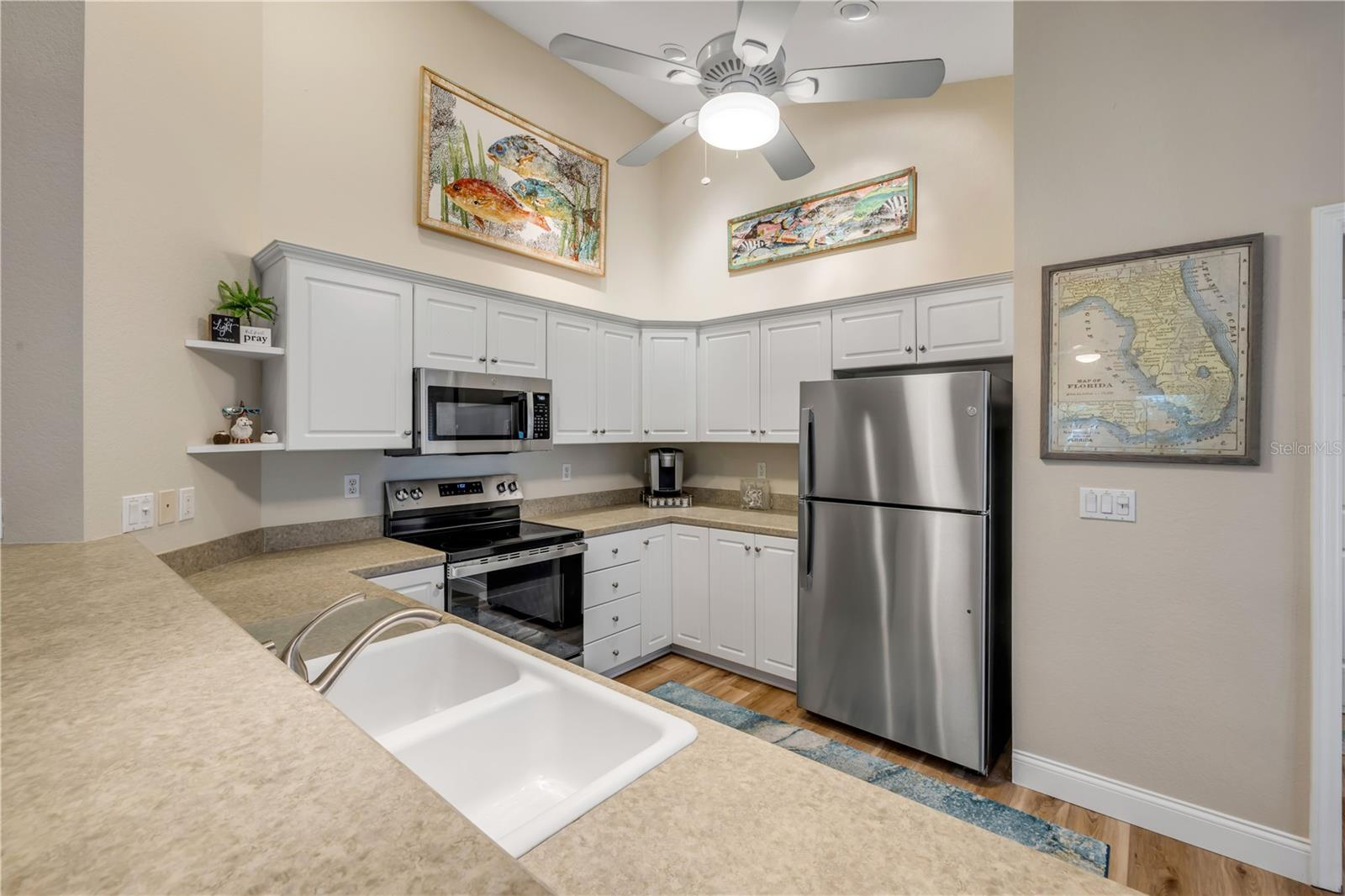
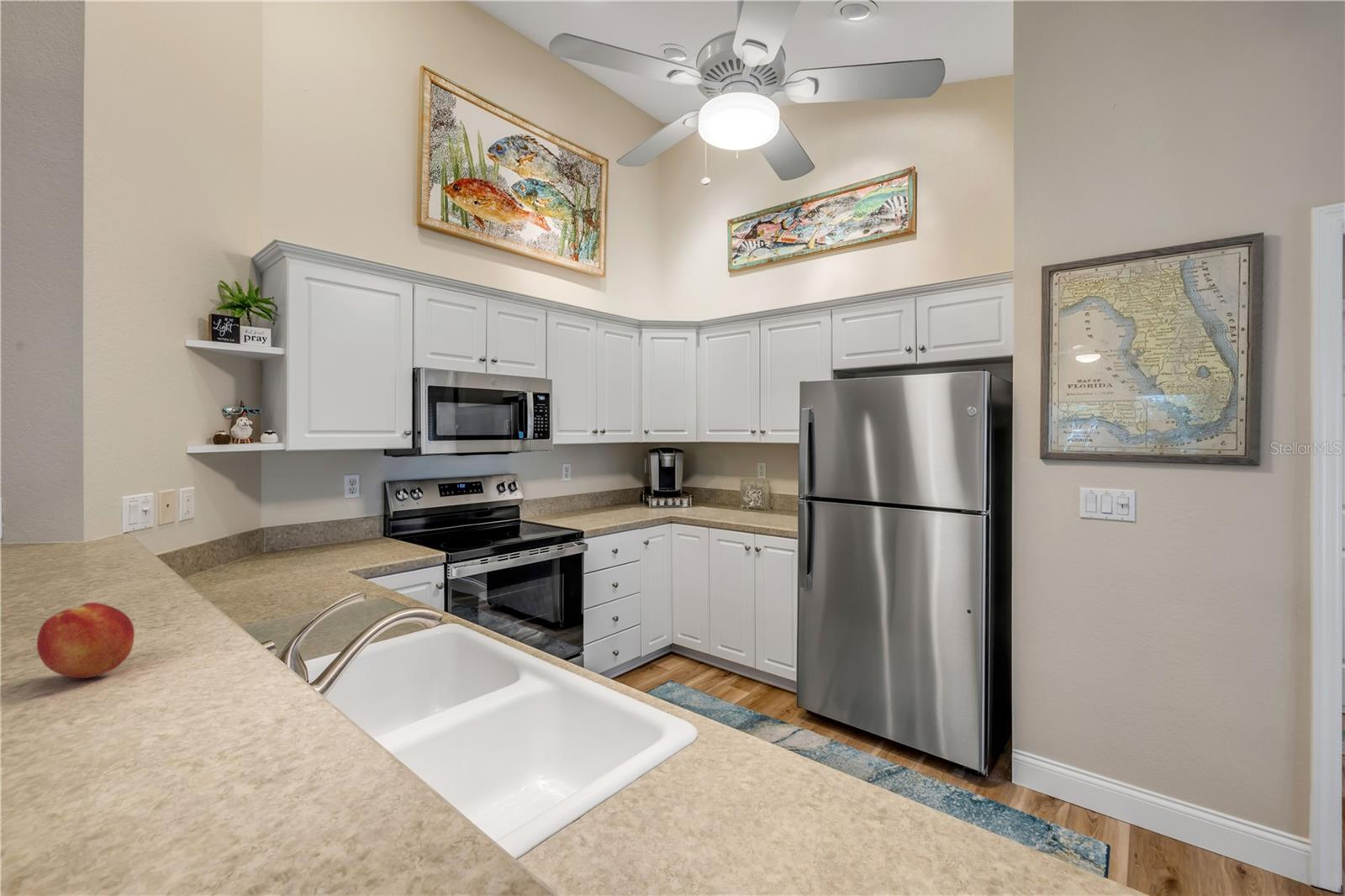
+ peach (87, 640)
